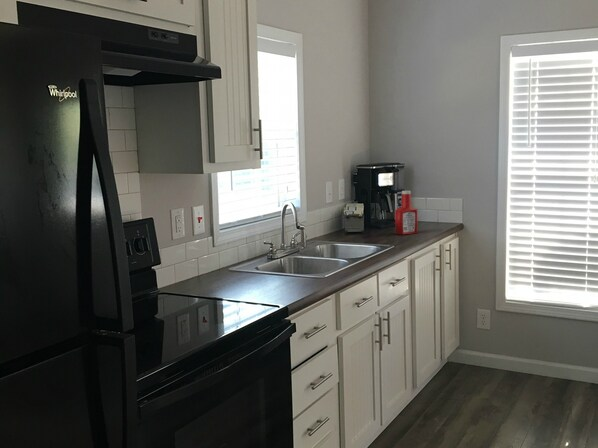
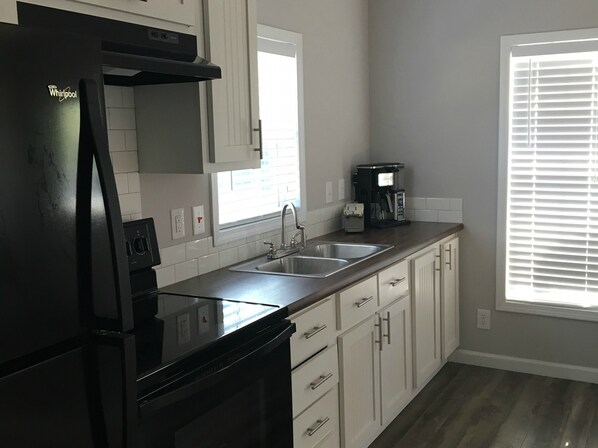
- soap bottle (406, 212)
